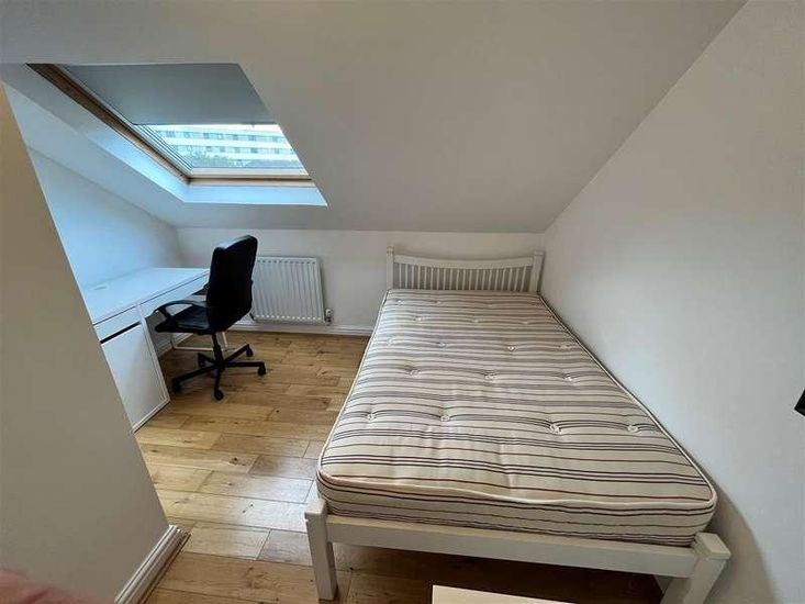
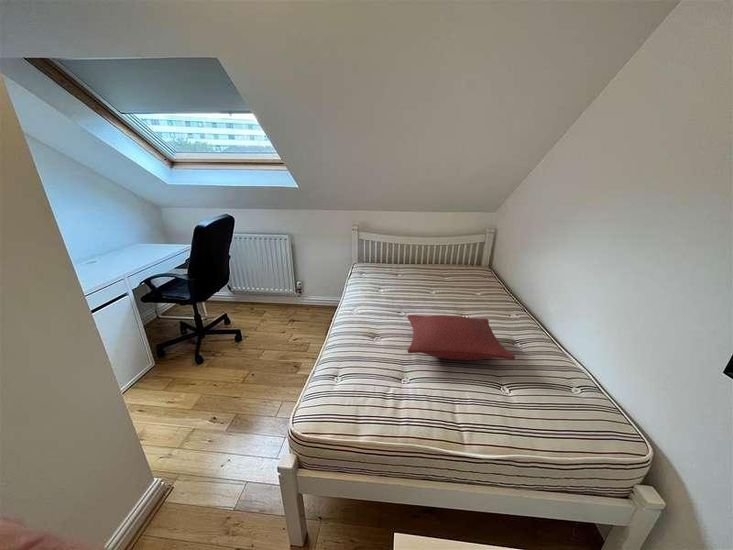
+ pillow (452, 335)
